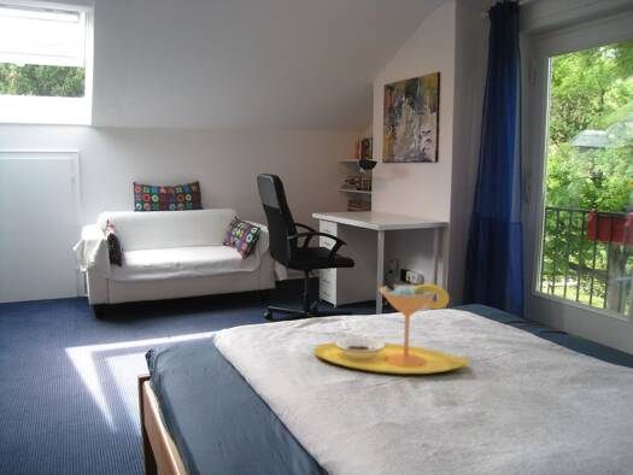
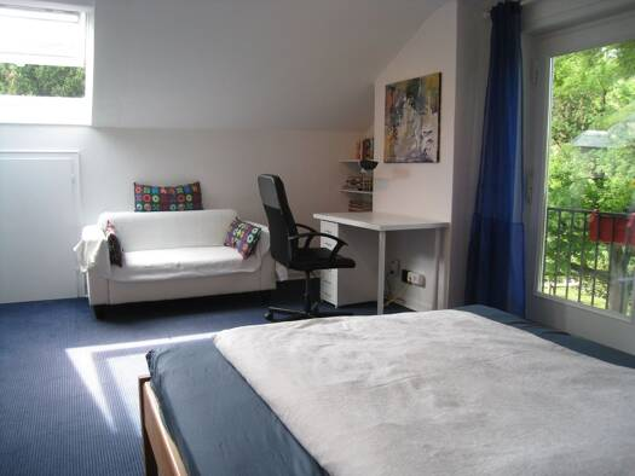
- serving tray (399, 311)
